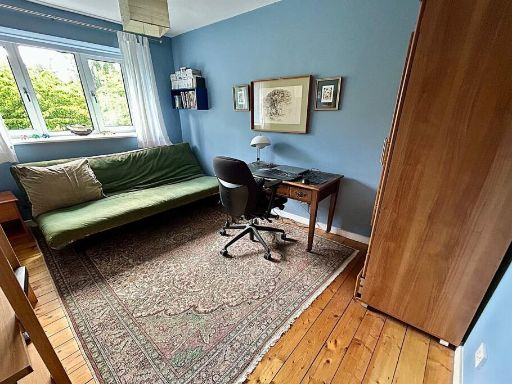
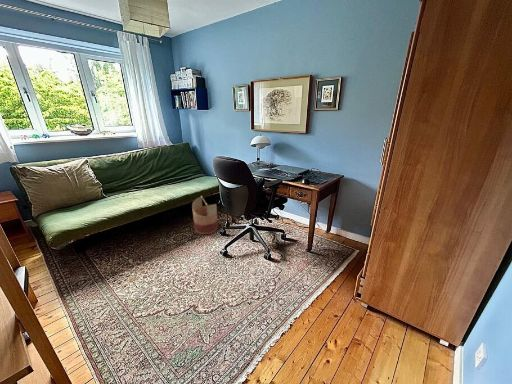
+ basket (205, 214)
